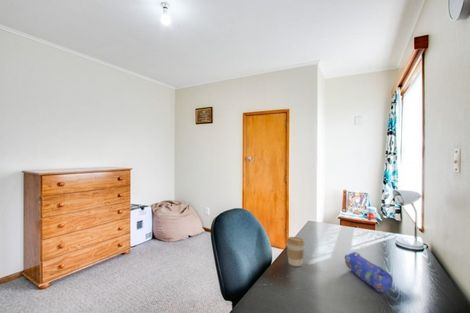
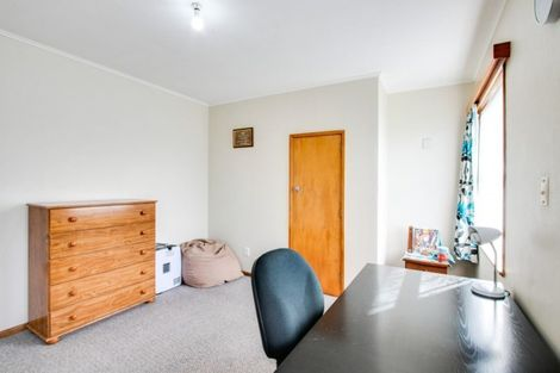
- pencil case (366, 269)
- coffee cup (295, 250)
